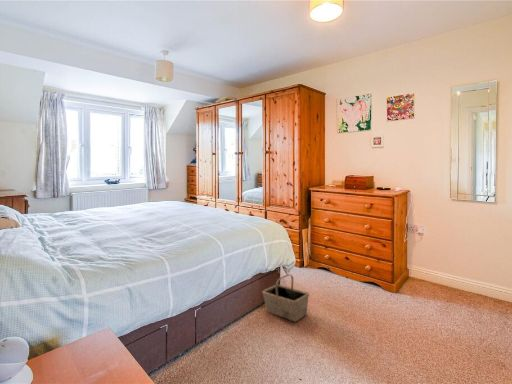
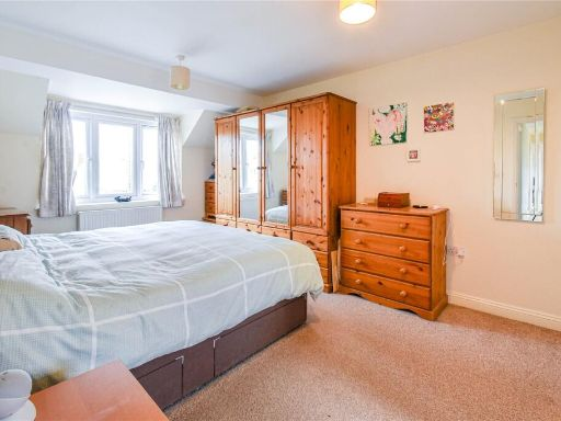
- basket (285, 294)
